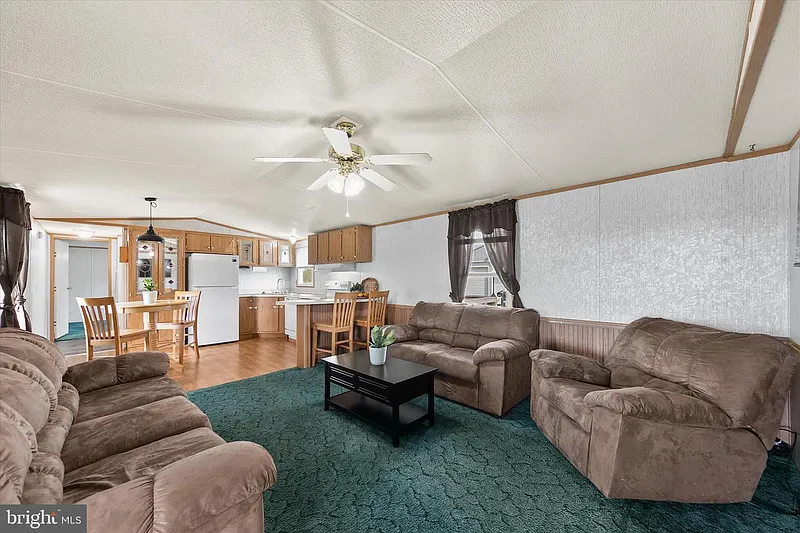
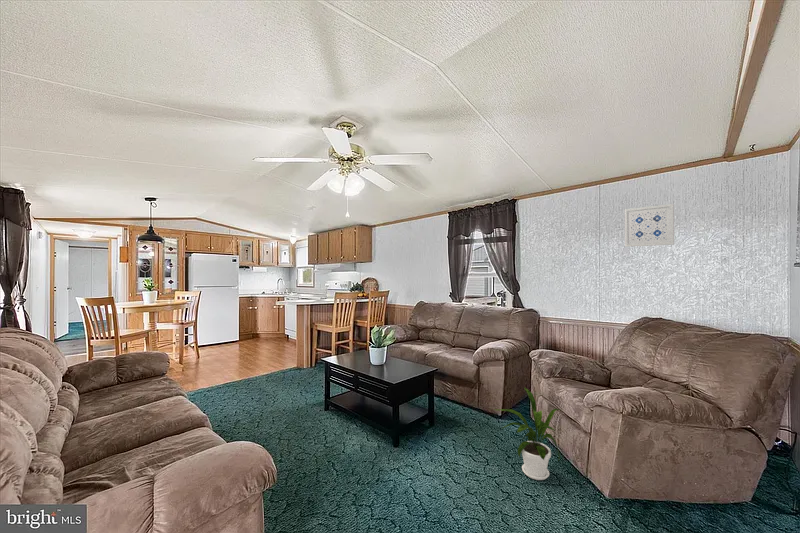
+ wall art (648, 226)
+ house plant (533, 433)
